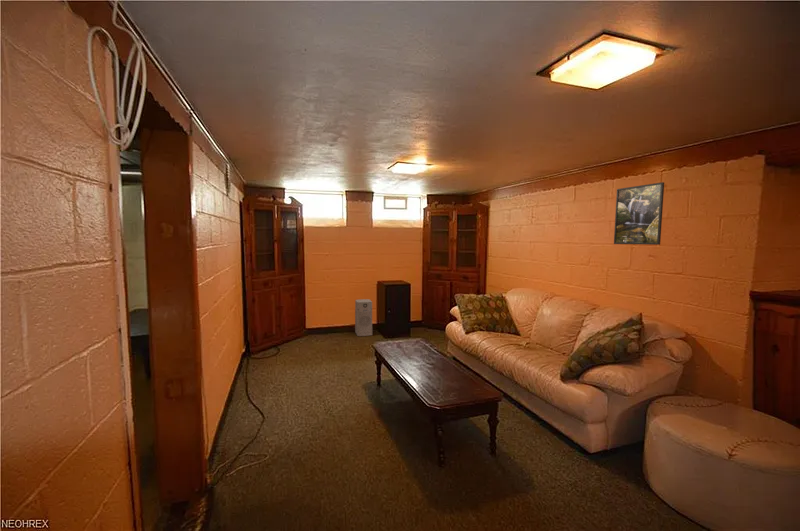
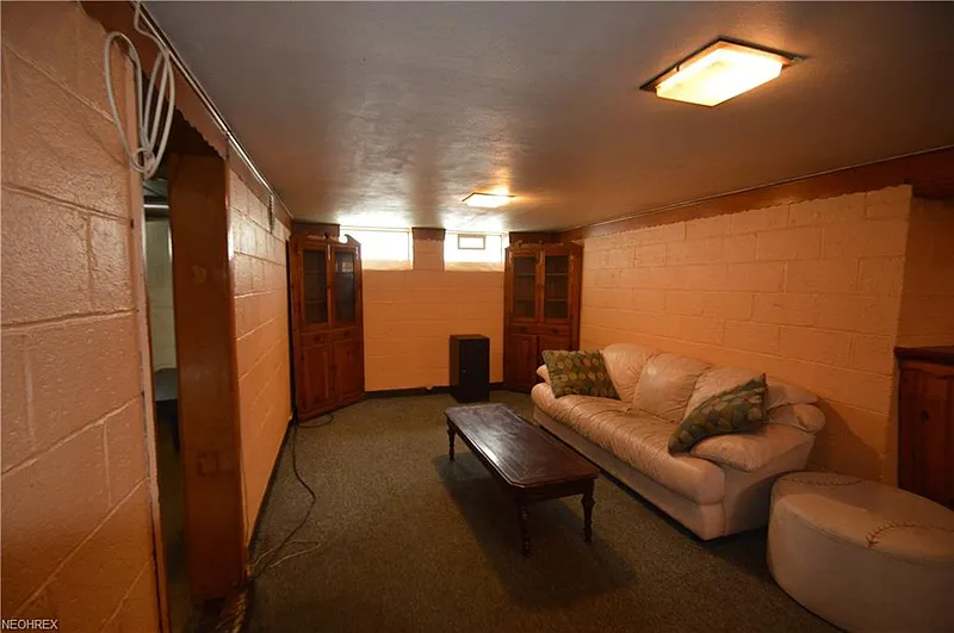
- air purifier (363, 317)
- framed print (637, 215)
